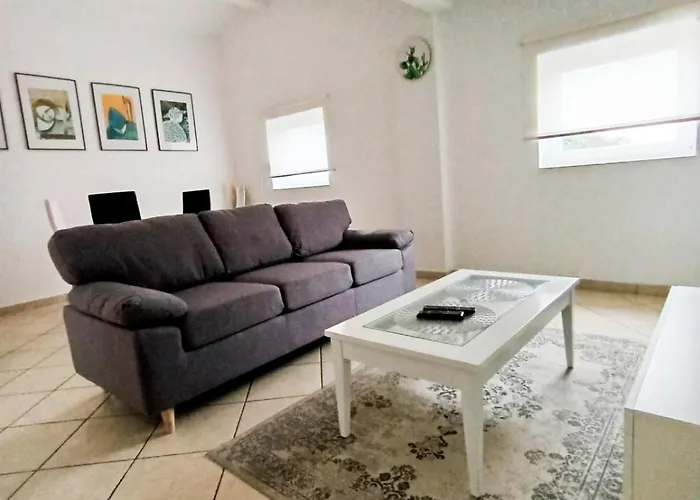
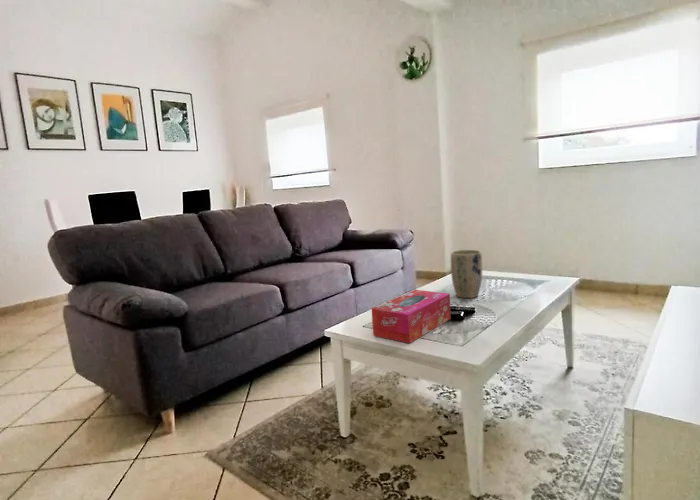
+ plant pot (466, 273)
+ tissue box (412, 314)
